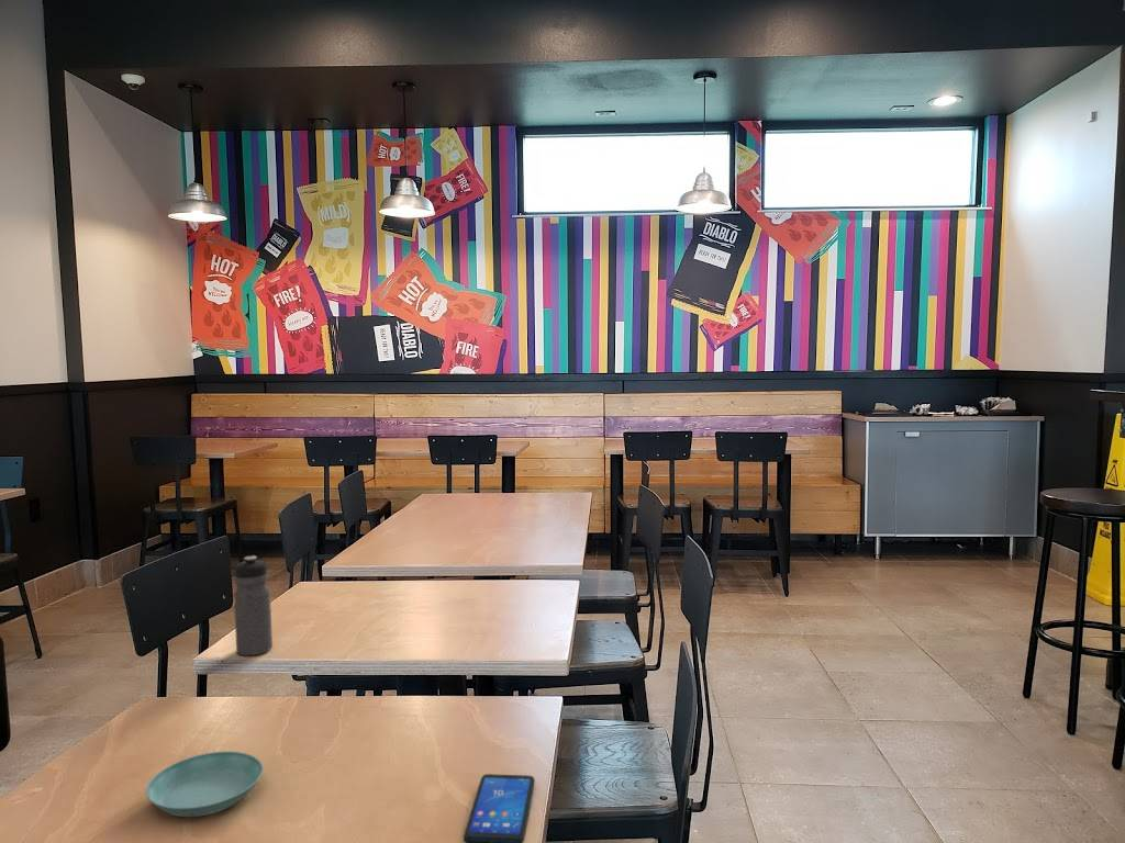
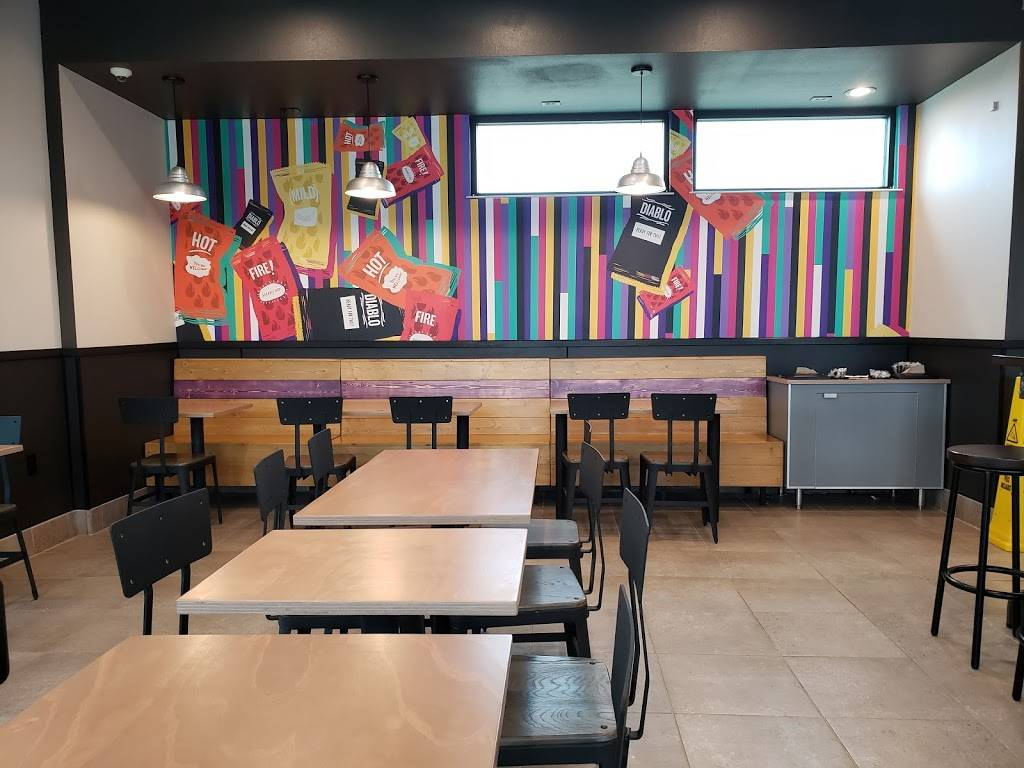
- water bottle (252, 603)
- smartphone (501, 807)
- saucer (205, 786)
